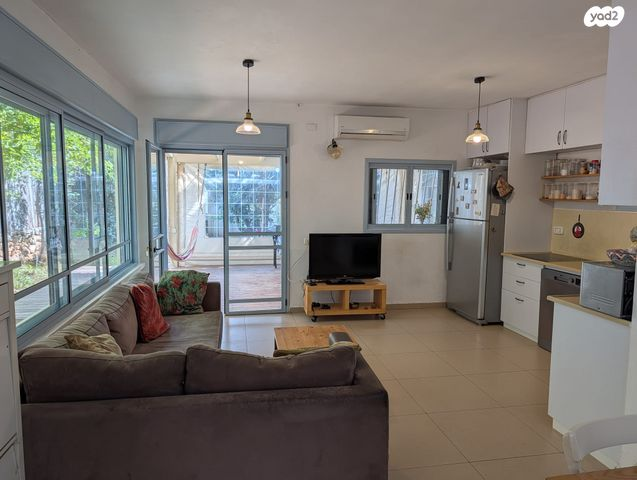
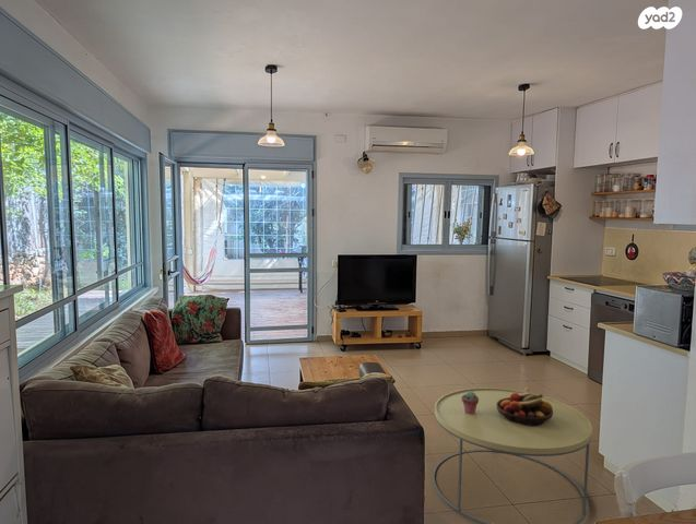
+ potted succulent (470, 400)
+ coffee table (507, 450)
+ fruit bowl (523, 403)
